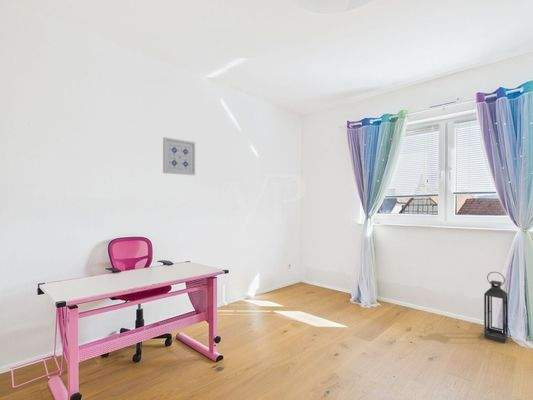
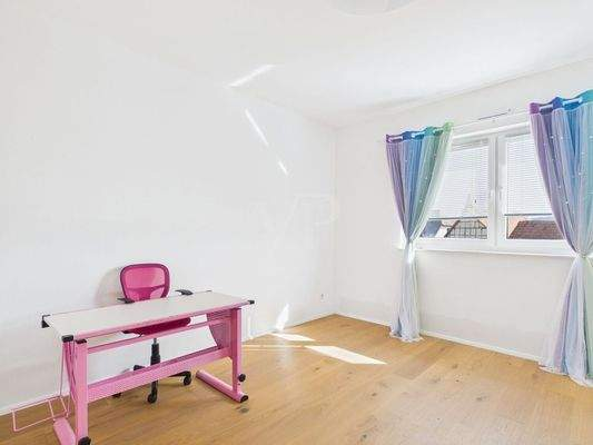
- lantern (491, 304)
- wall art (179, 157)
